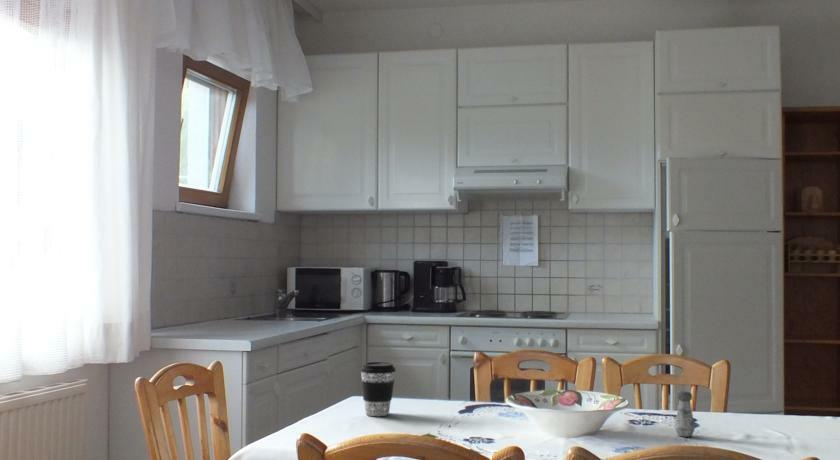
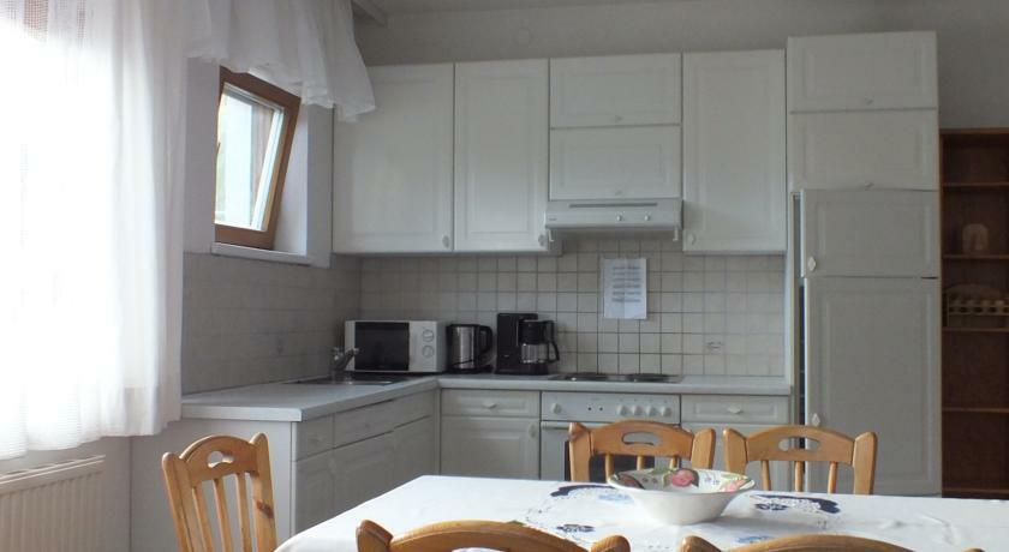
- coffee cup (377, 388)
- salt shaker (684, 413)
